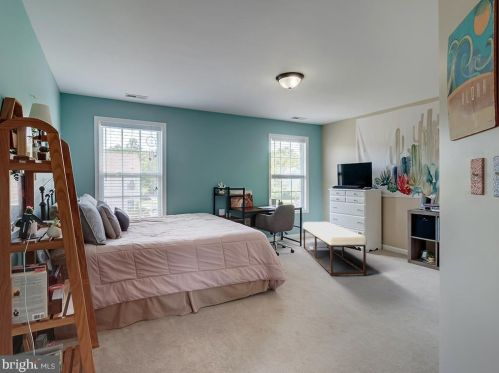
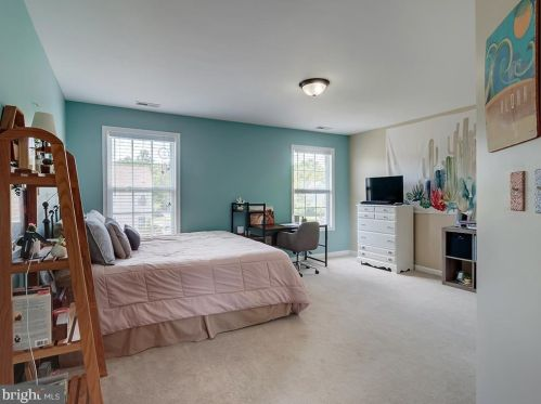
- bench (329, 243)
